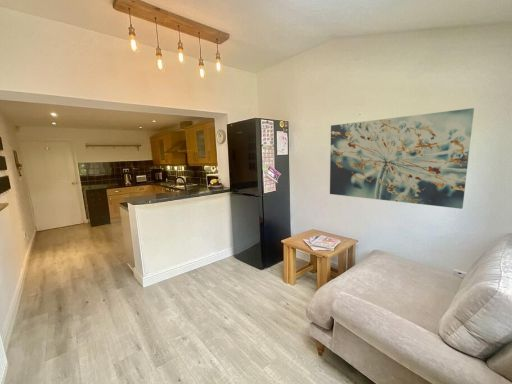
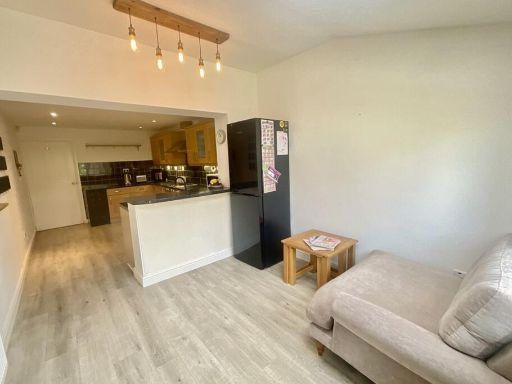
- wall art (386, 160)
